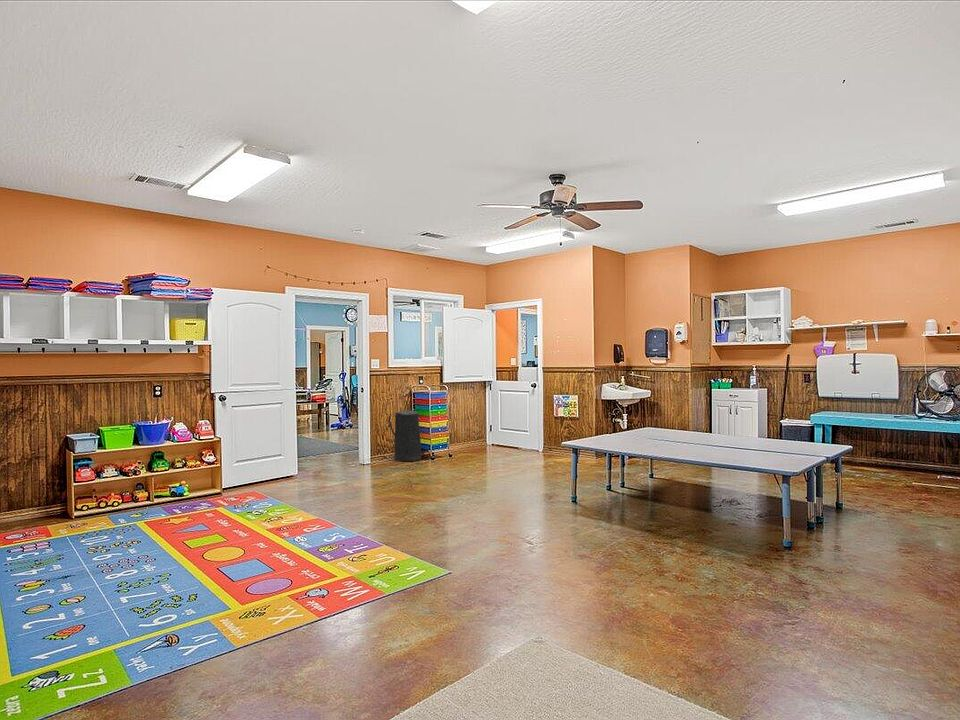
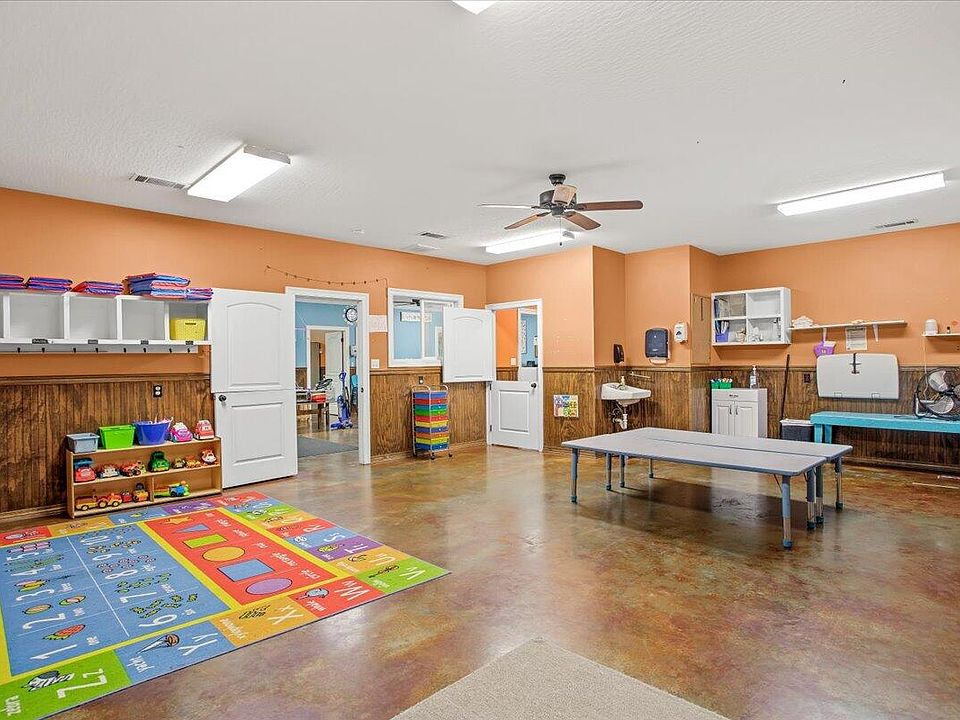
- trash can (405, 434)
